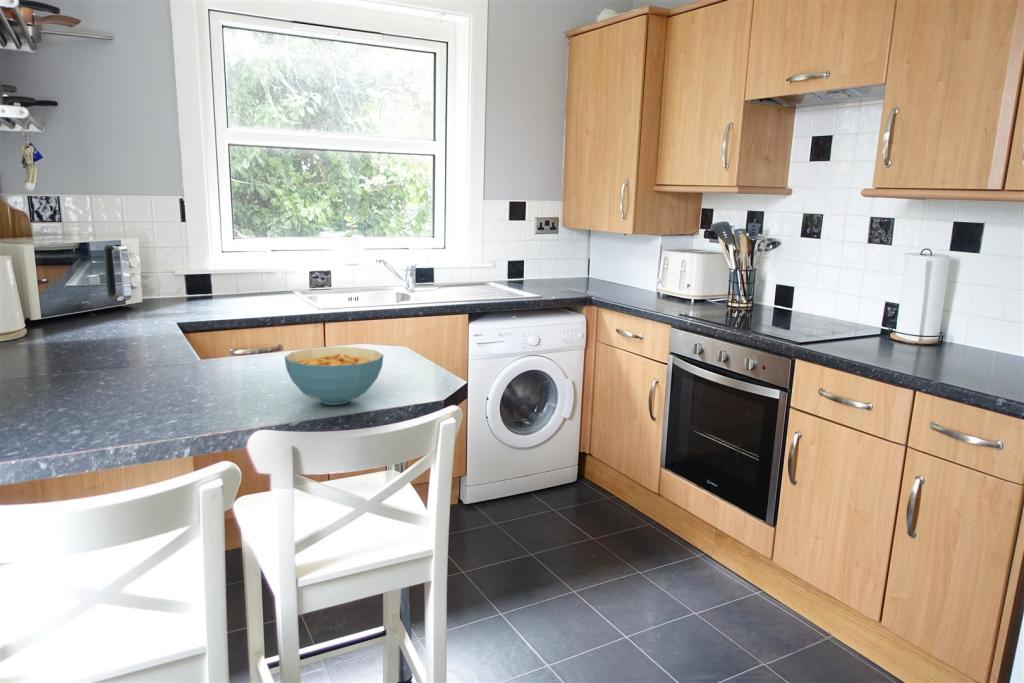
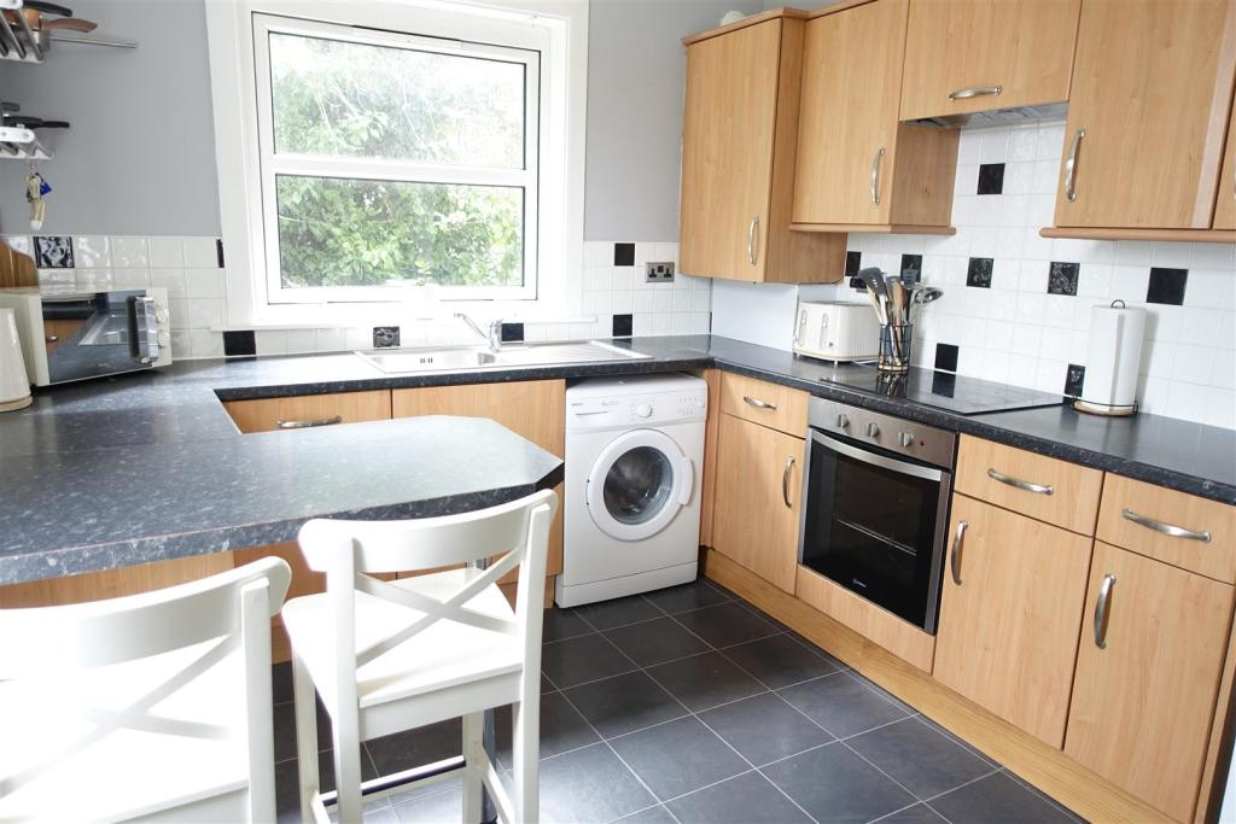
- cereal bowl (335, 378)
